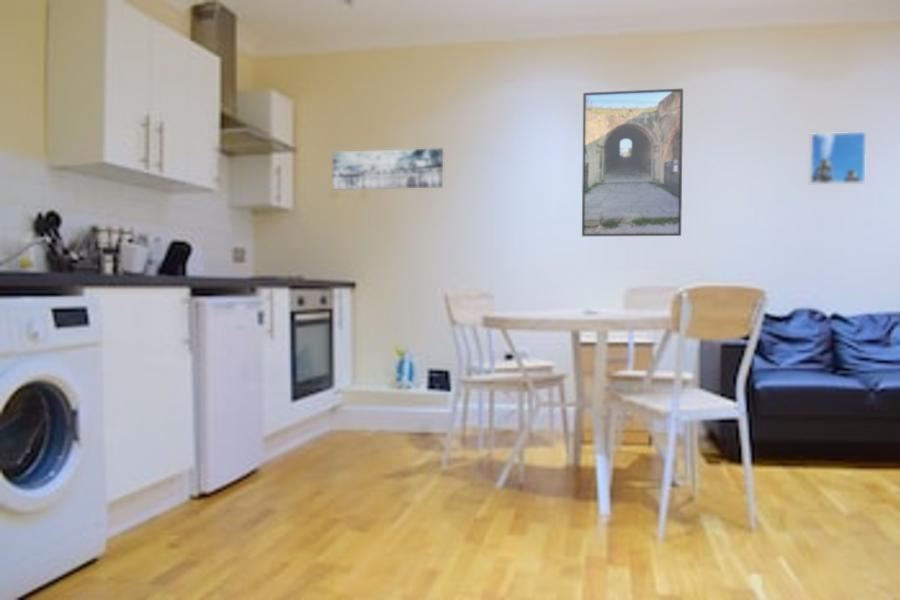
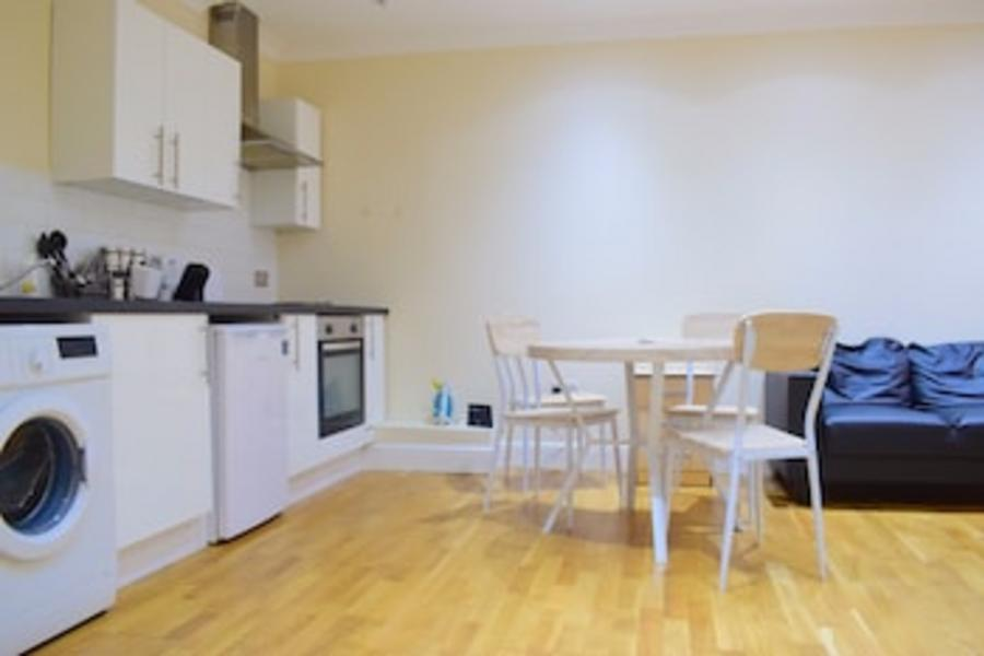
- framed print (631, 163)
- wall art (387, 169)
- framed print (837, 158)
